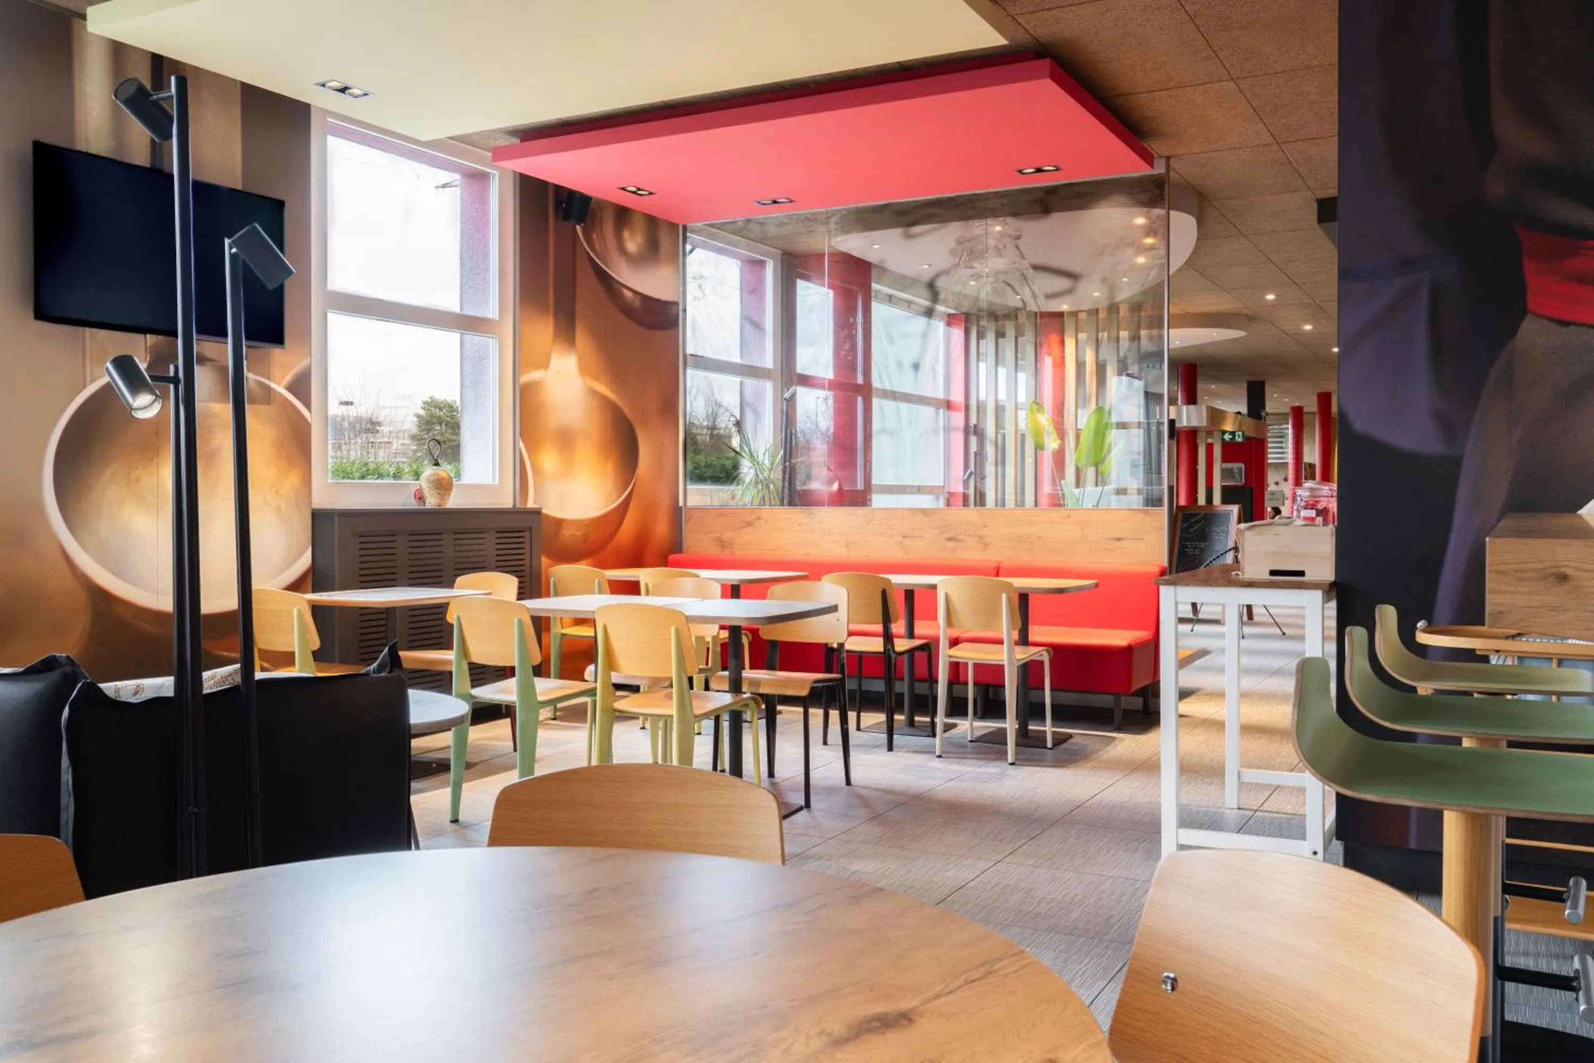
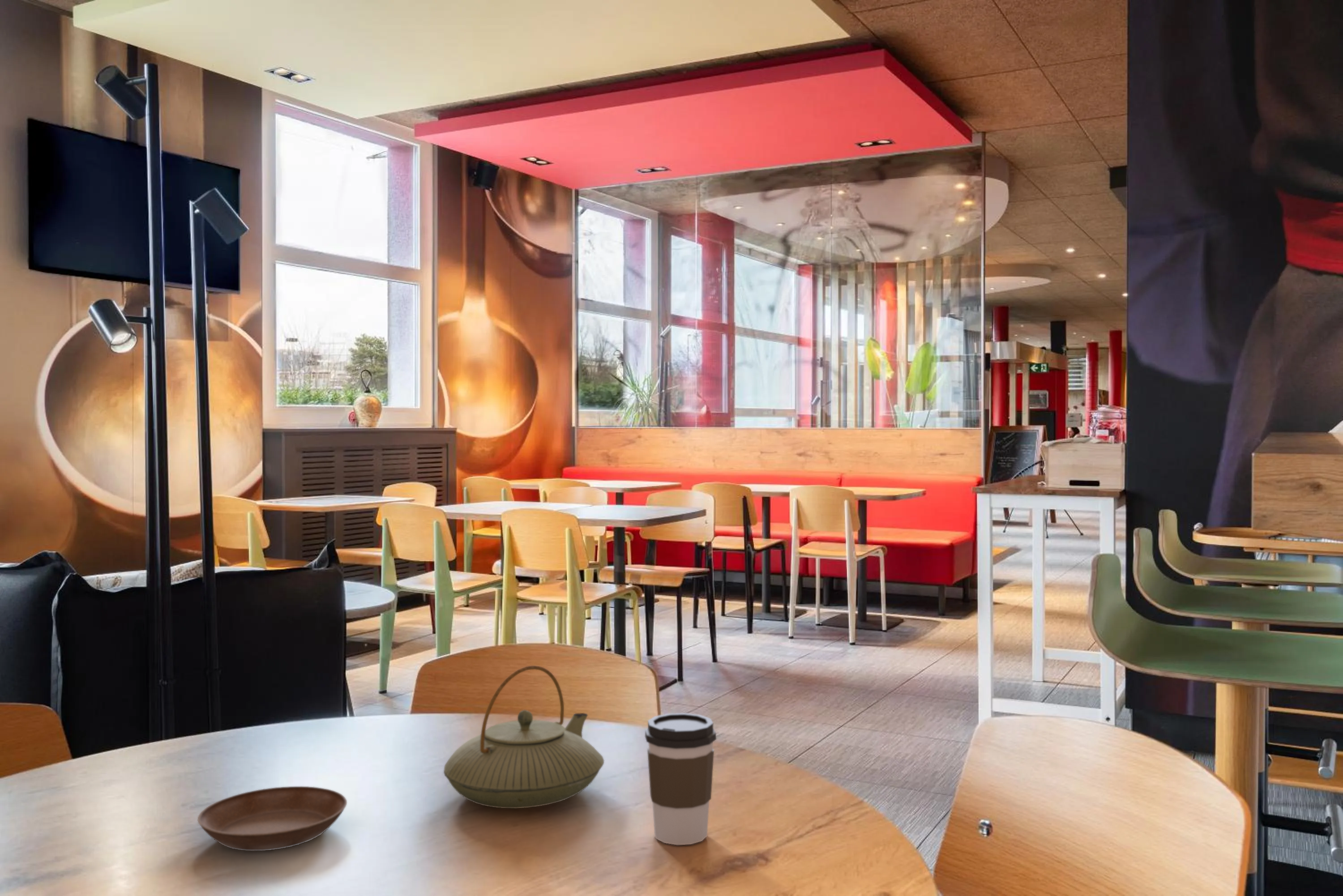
+ coffee cup (680, 778)
+ teapot (531, 727)
+ saucer (274, 820)
